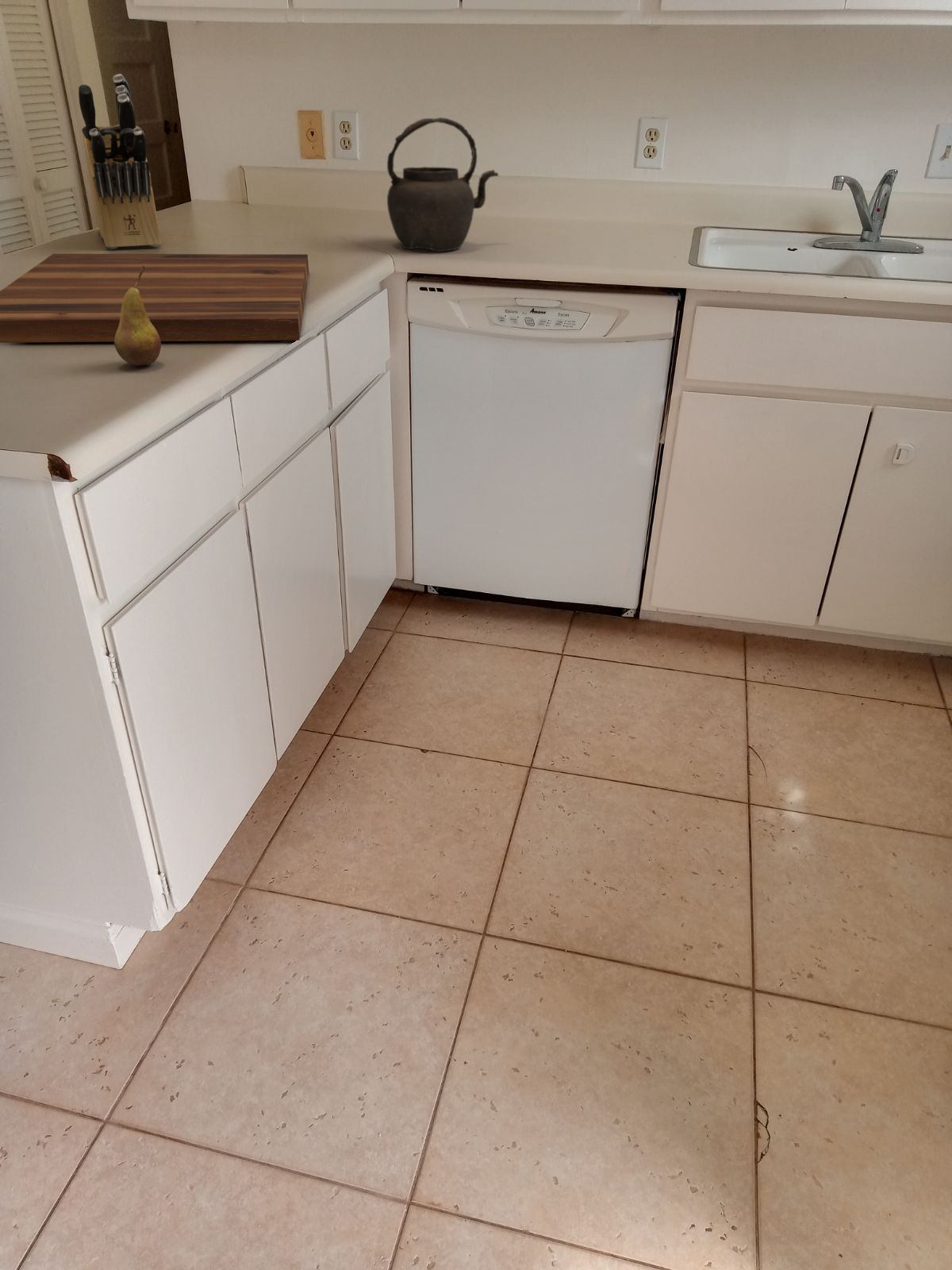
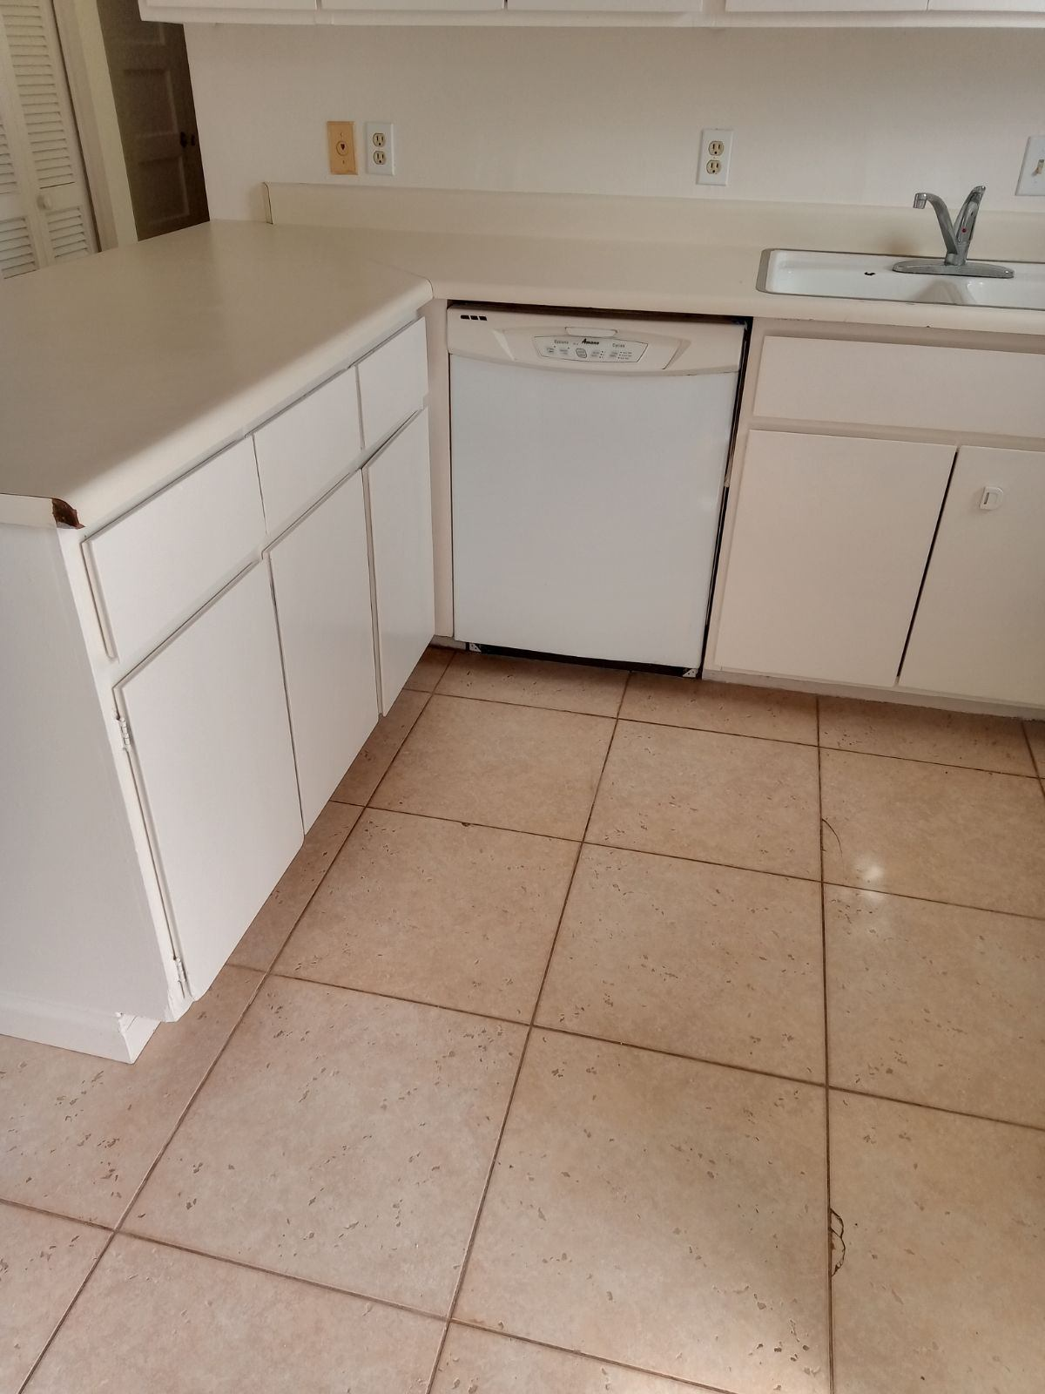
- kettle (443, 183)
- cutting board (162, 291)
- fruit (133, 318)
- knife block (117, 160)
